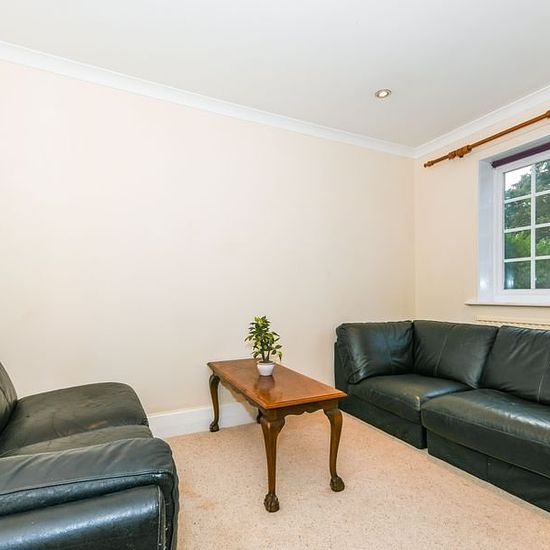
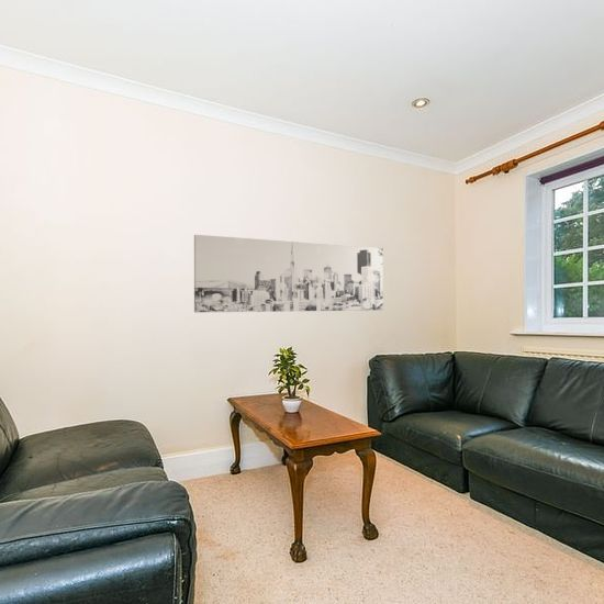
+ wall art (299, 277)
